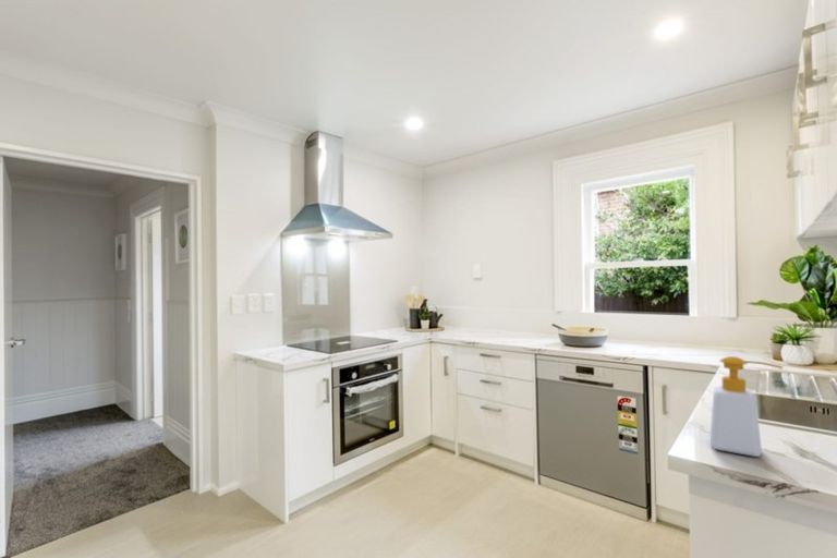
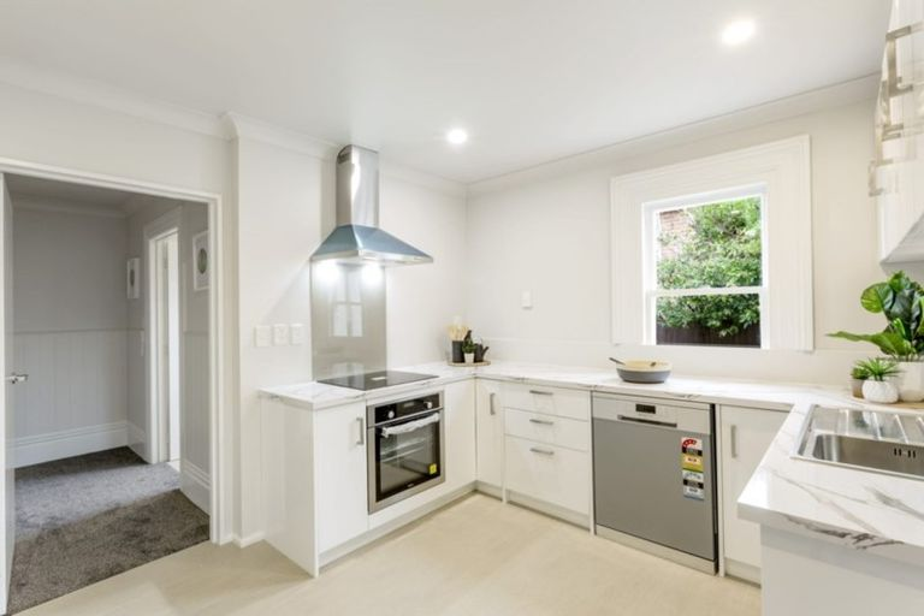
- soap bottle (744, 403)
